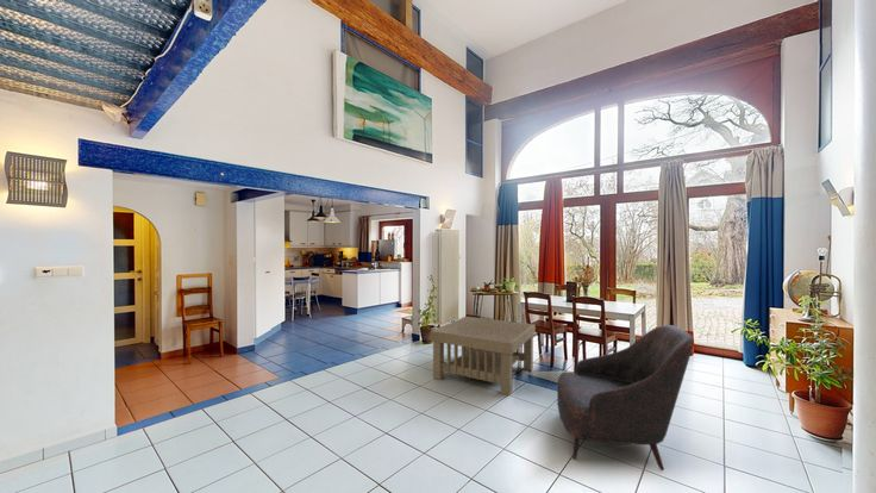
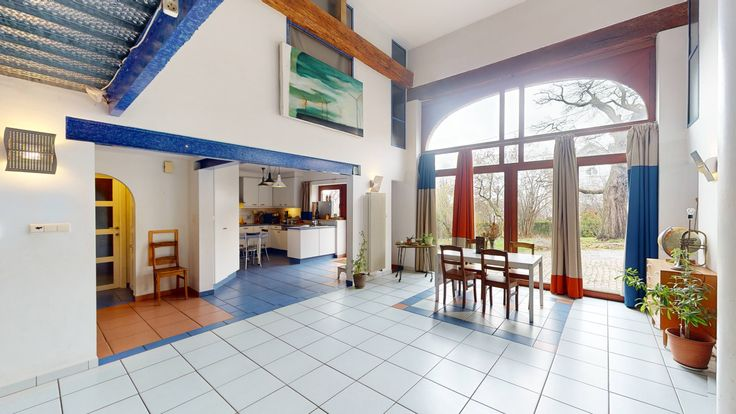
- coffee table (484, 350)
- armchair (618, 382)
